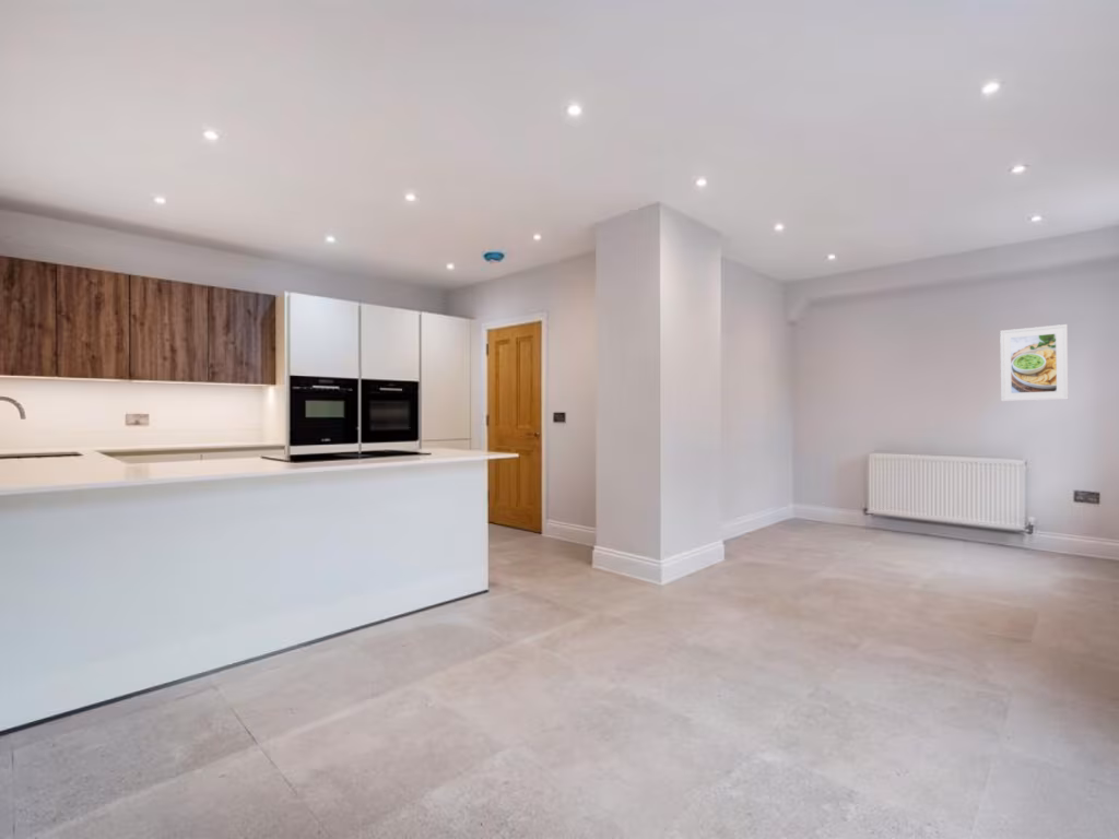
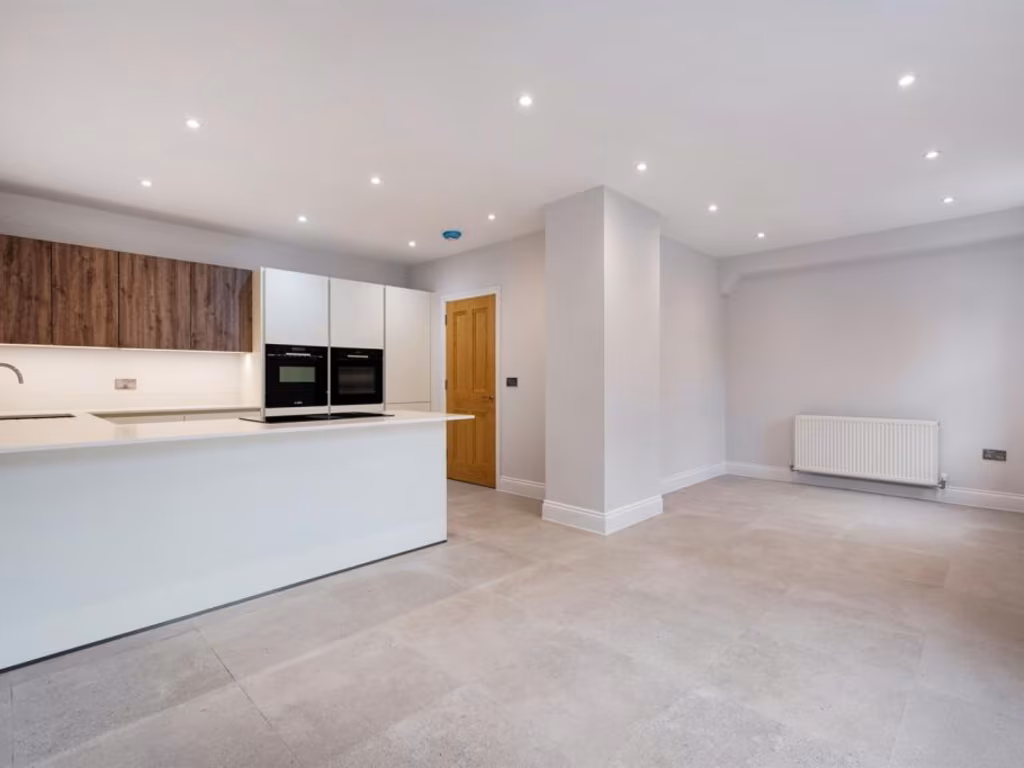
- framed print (1033, 364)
